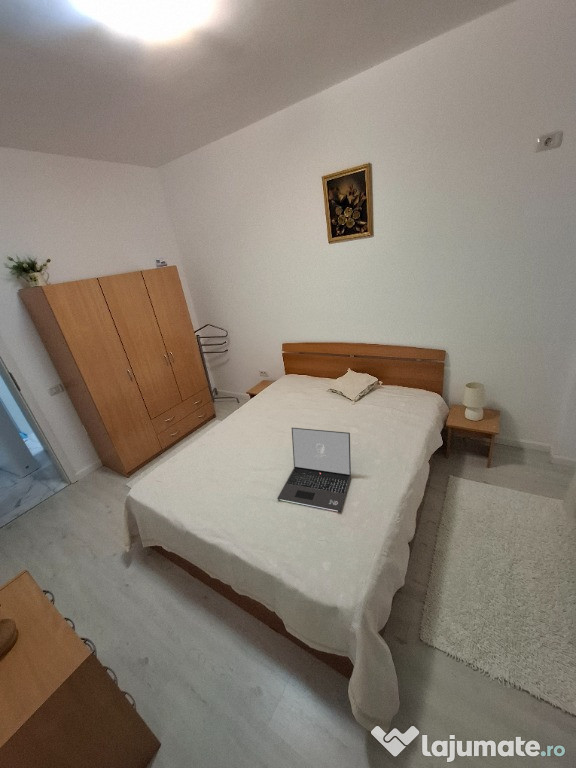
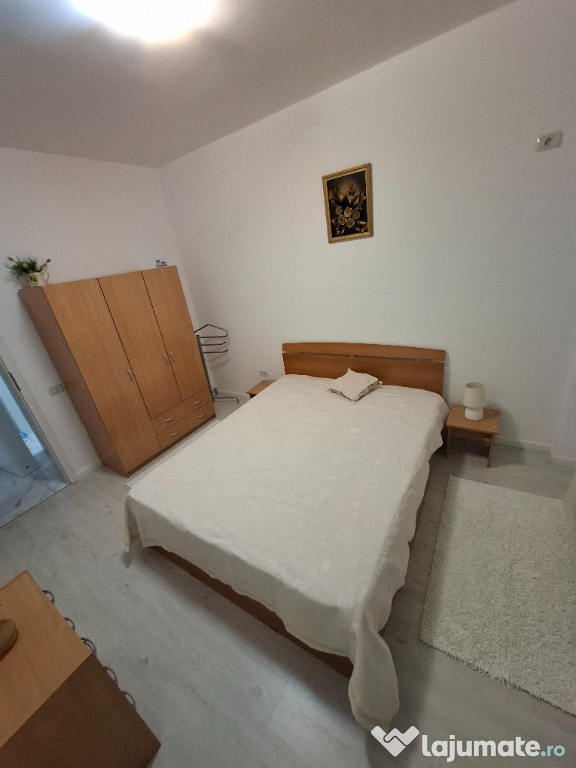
- laptop (314, 466)
